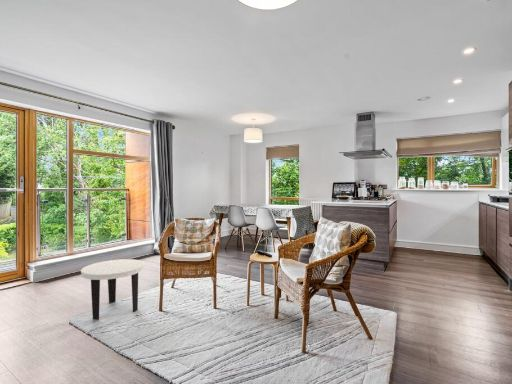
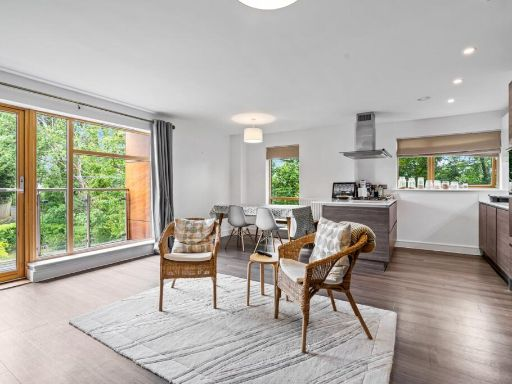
- side table (114, 287)
